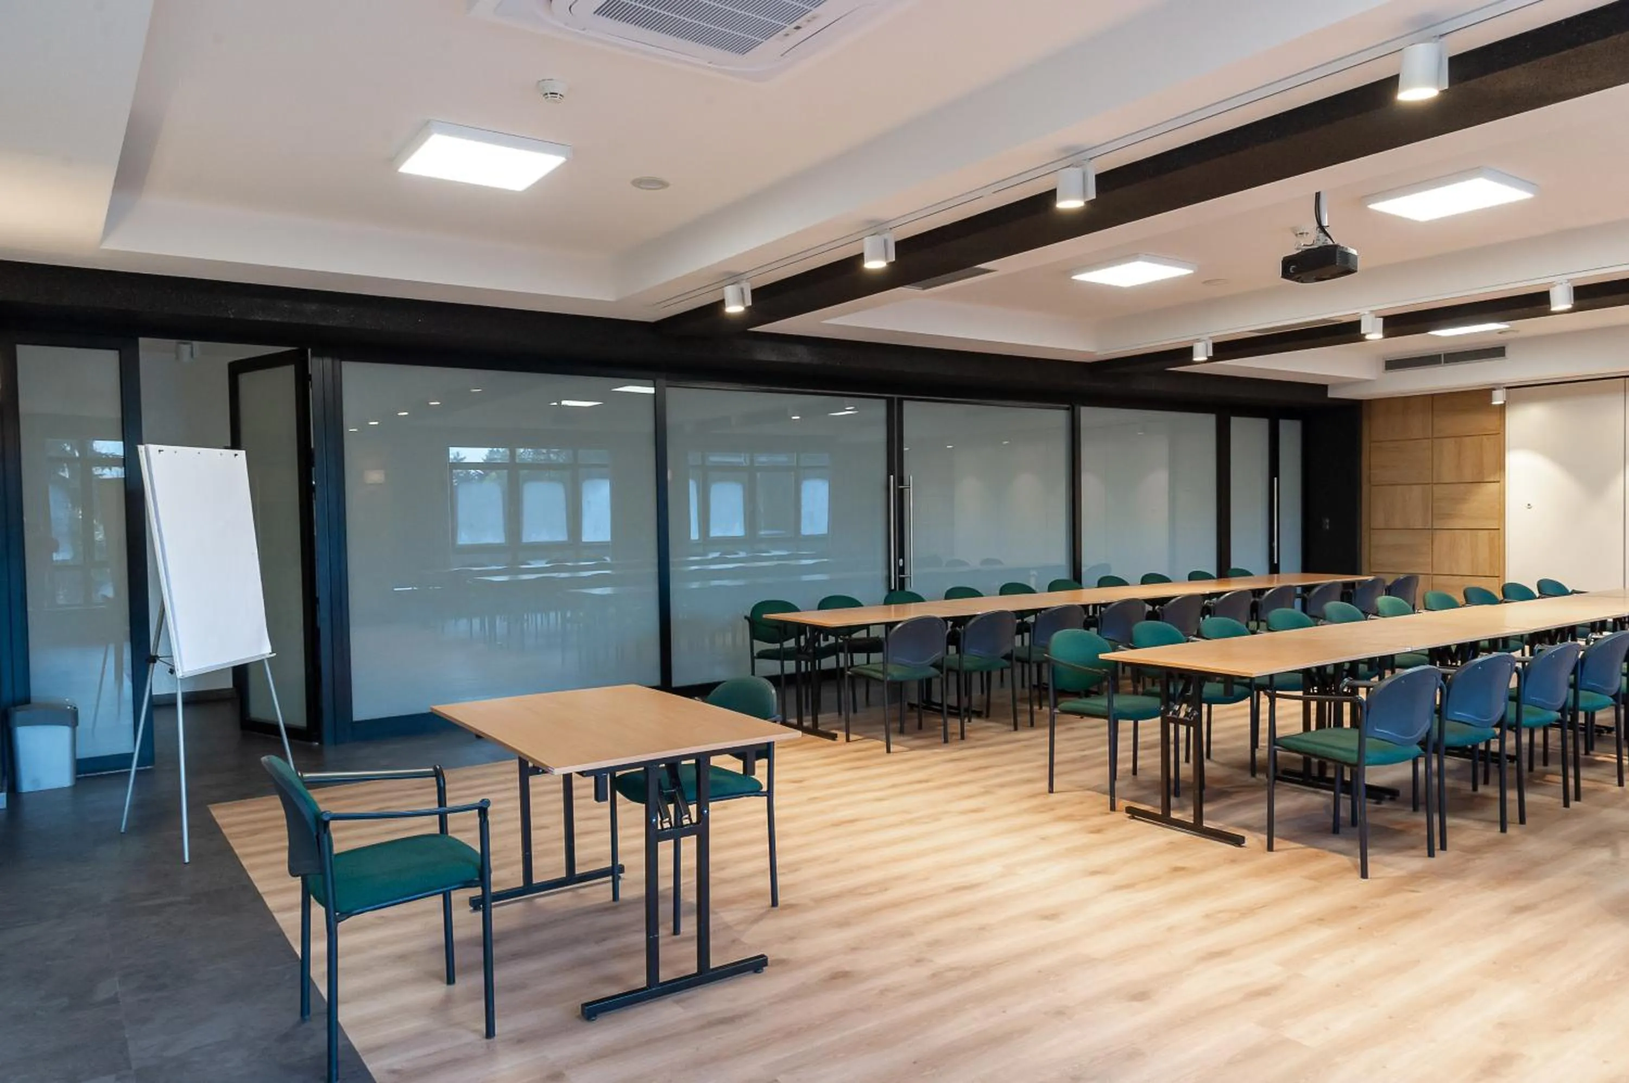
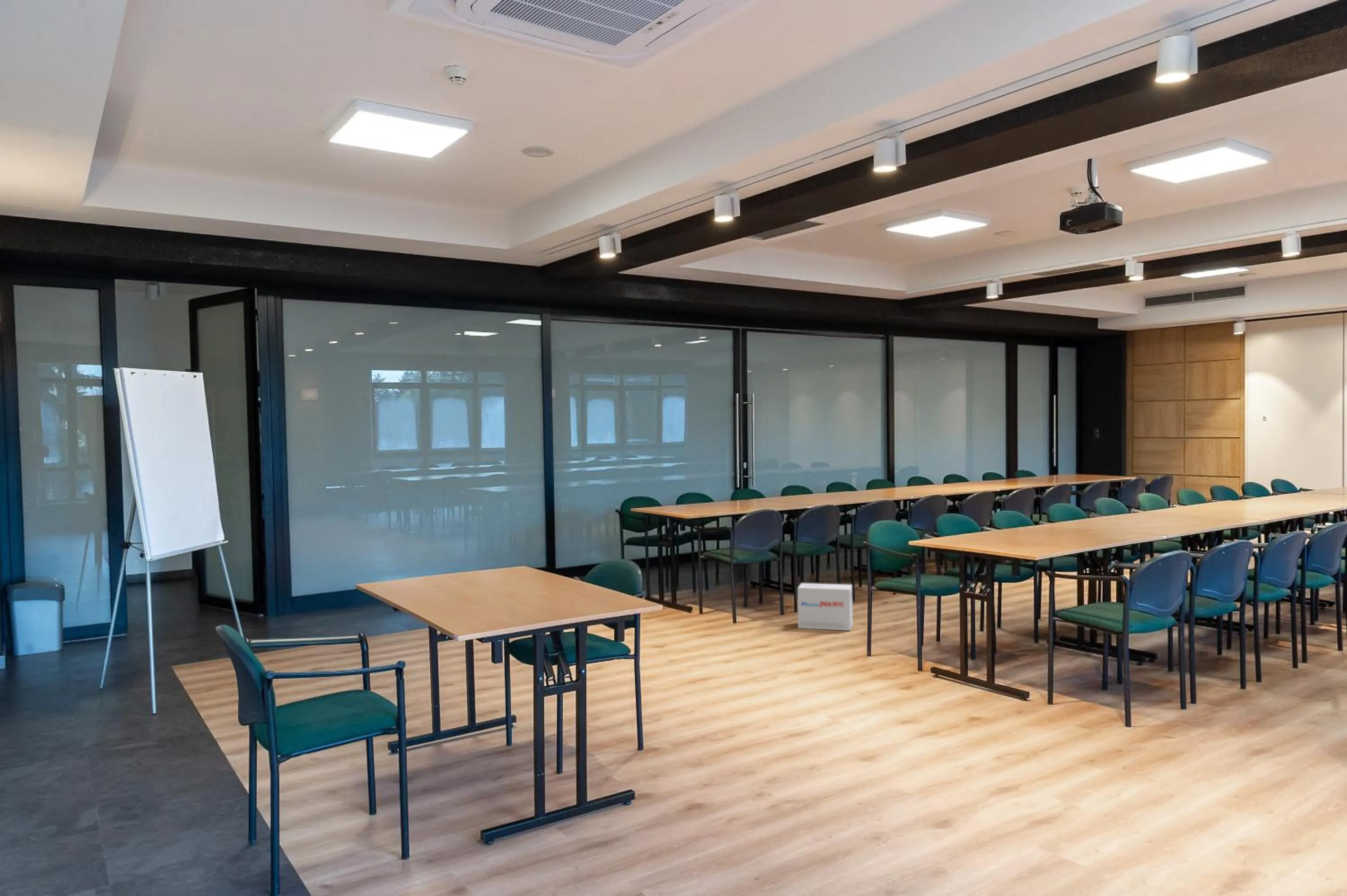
+ cardboard box (825, 606)
